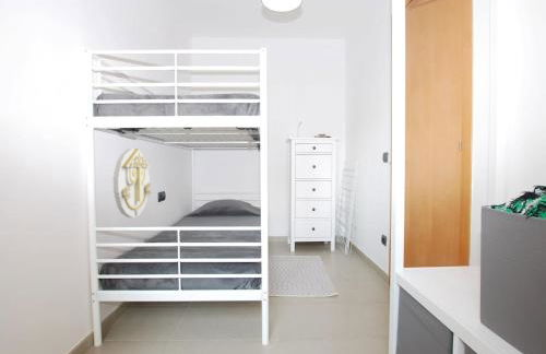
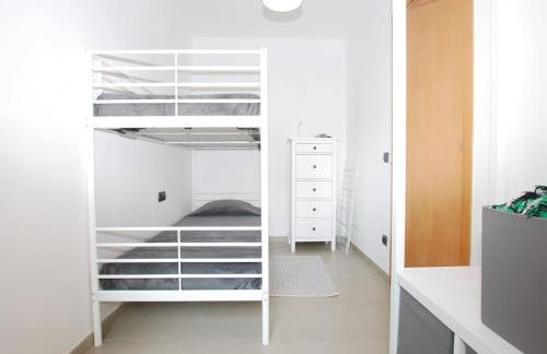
- wall decoration (135, 182)
